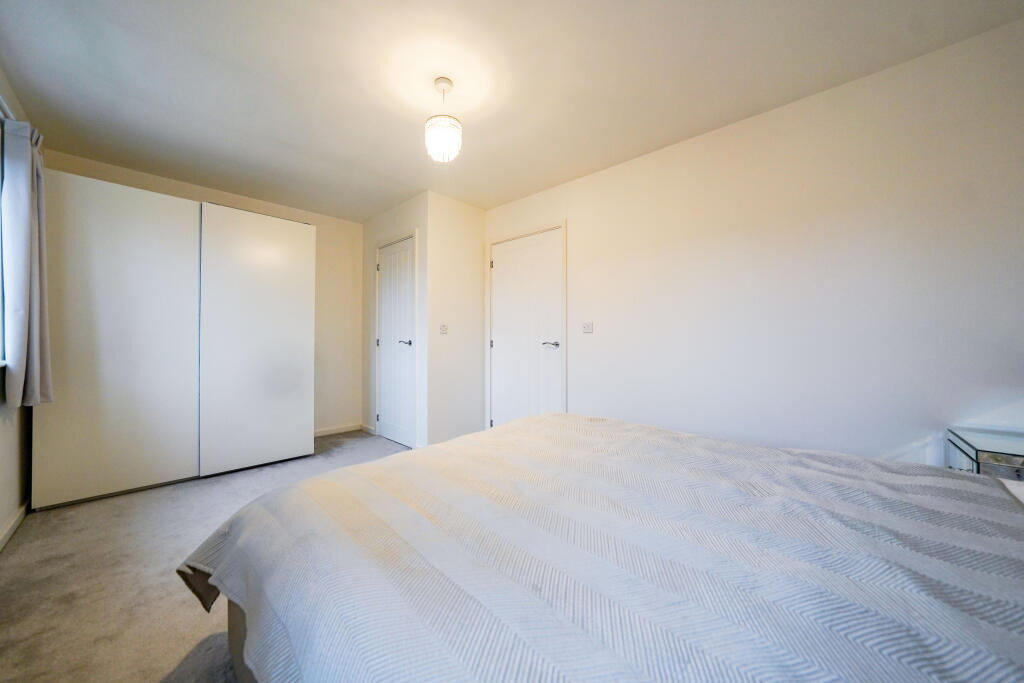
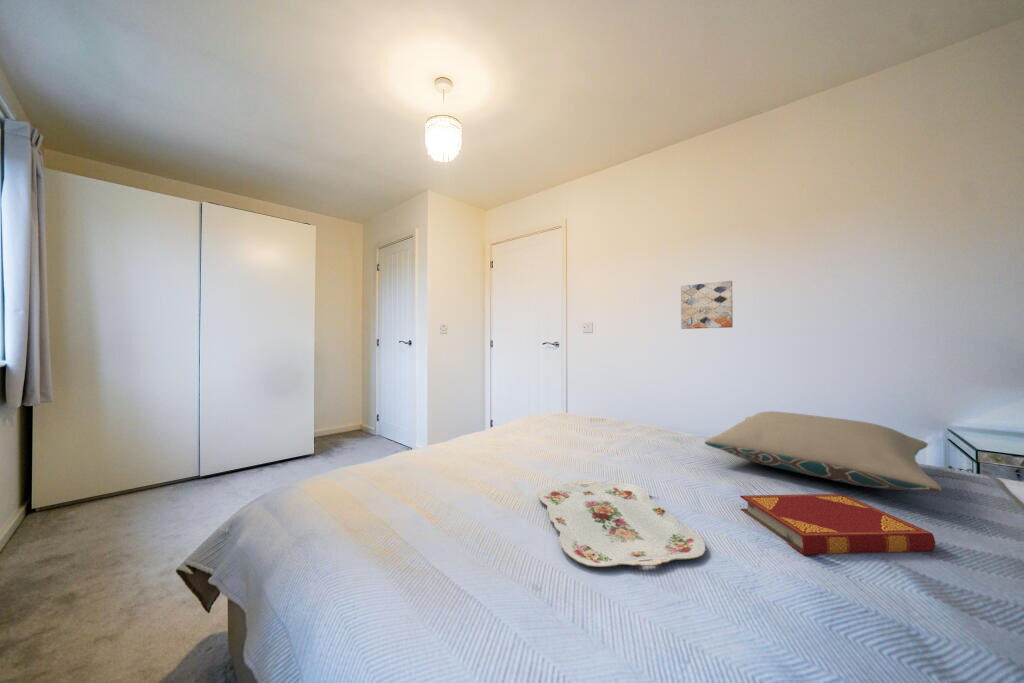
+ hardback book (826, 521)
+ wall art (705, 305)
+ pillow (813, 443)
+ serving tray (609, 516)
